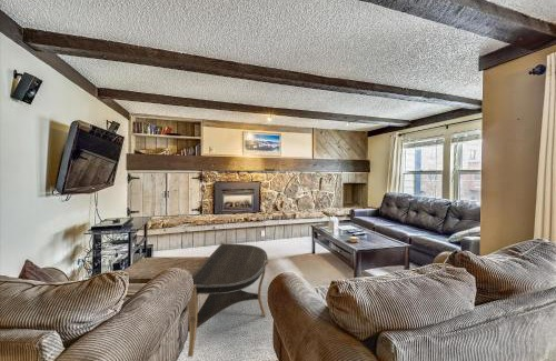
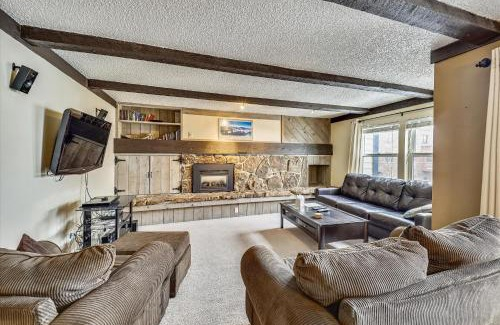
- coffee table (237, 288)
